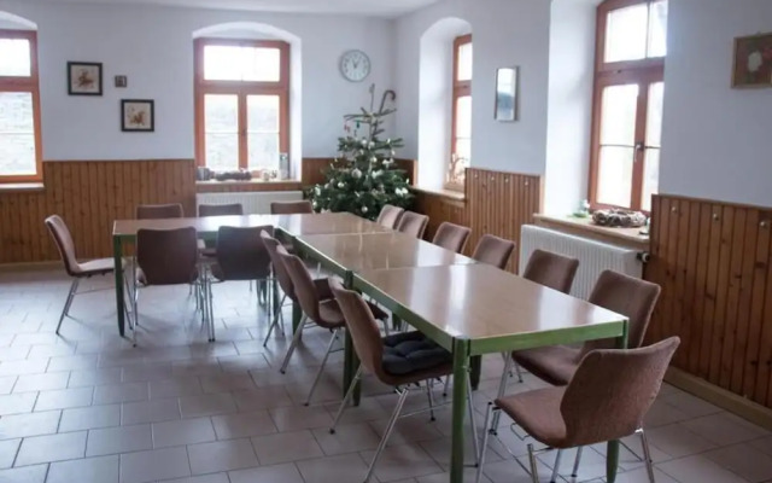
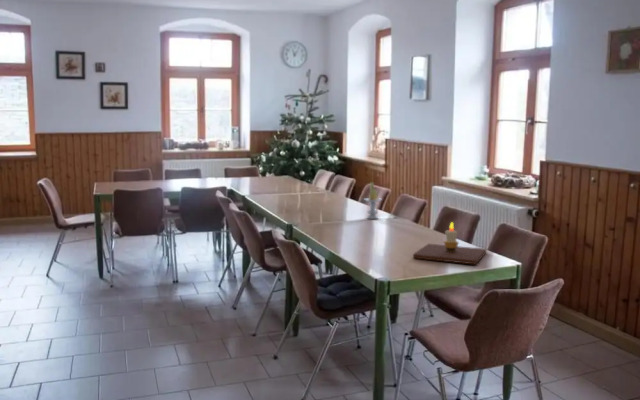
+ candle (372, 200)
+ candle (451, 238)
